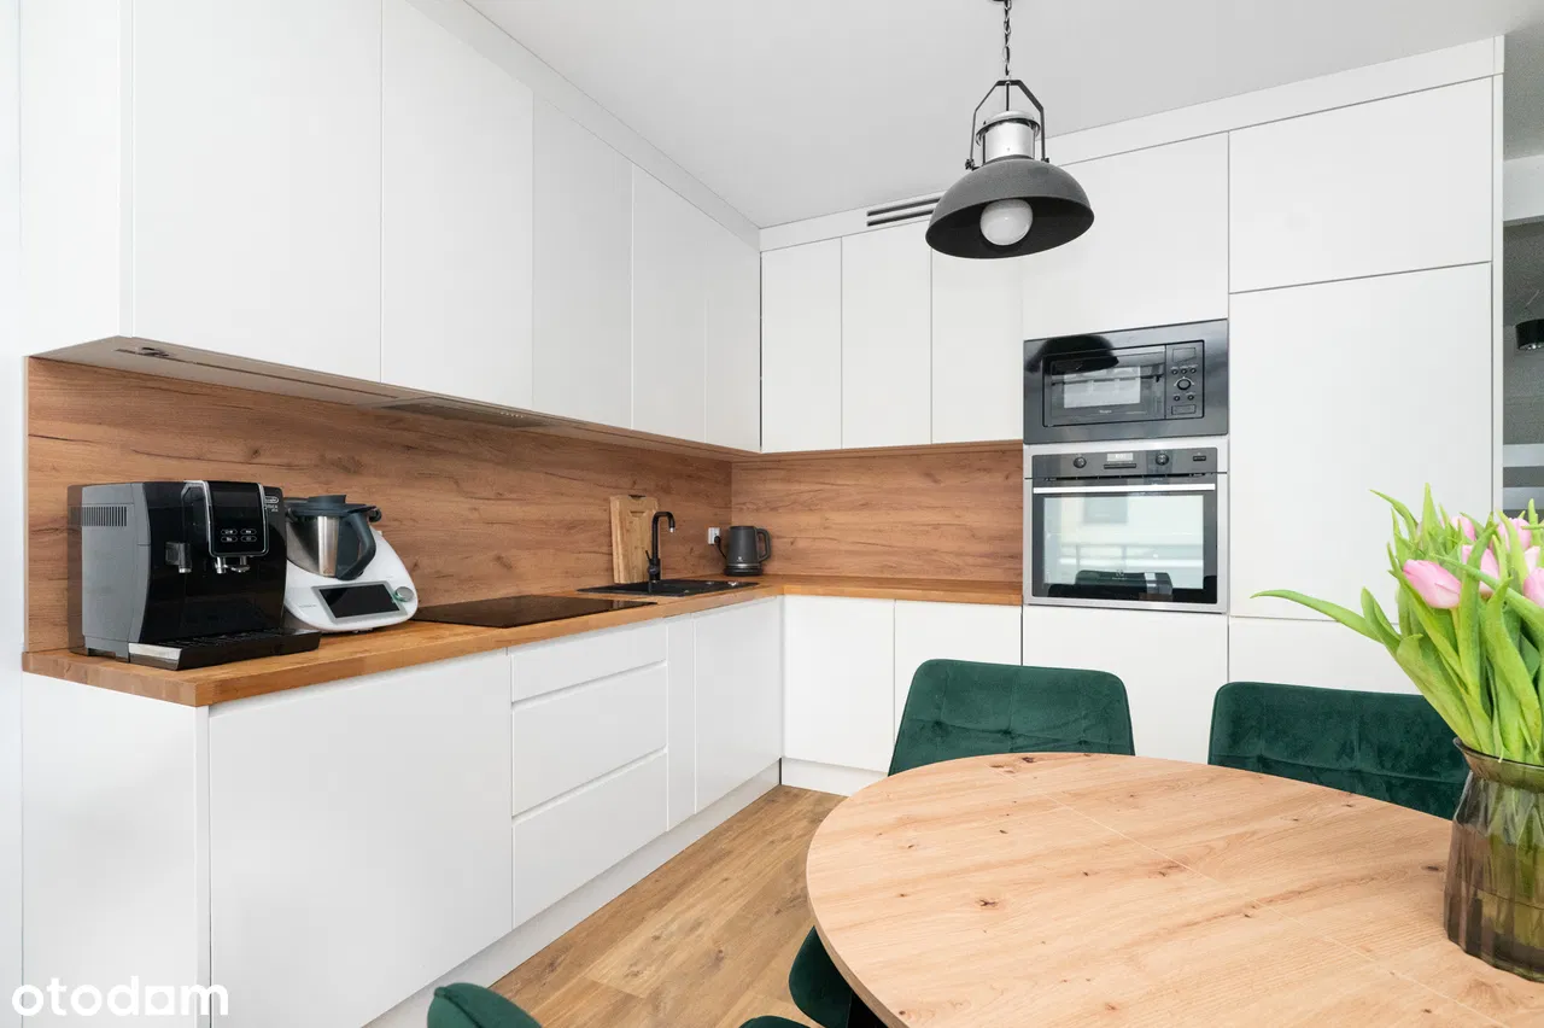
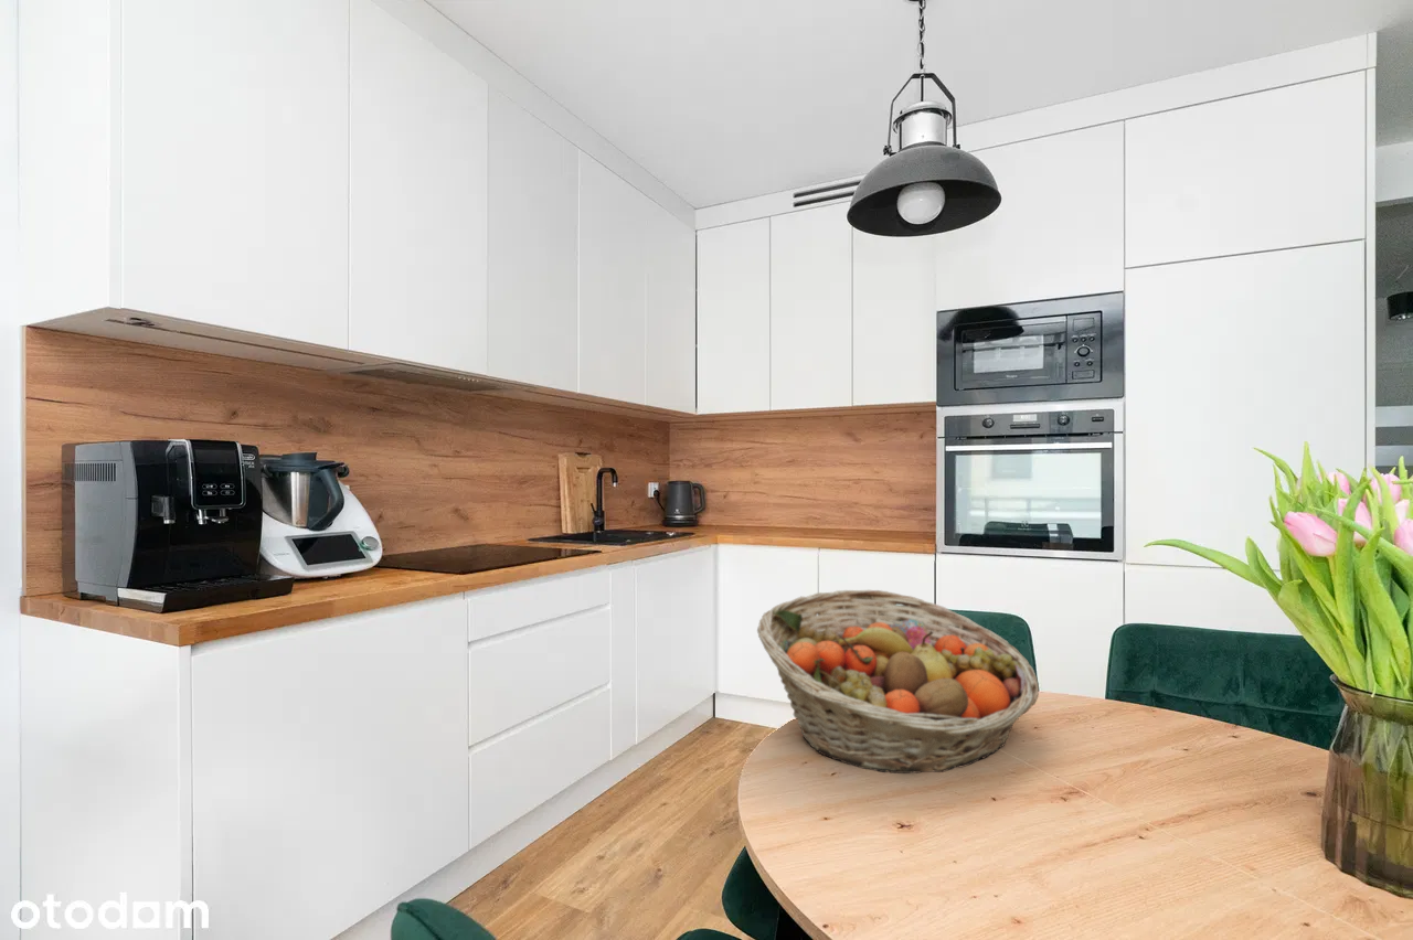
+ fruit basket (895, 670)
